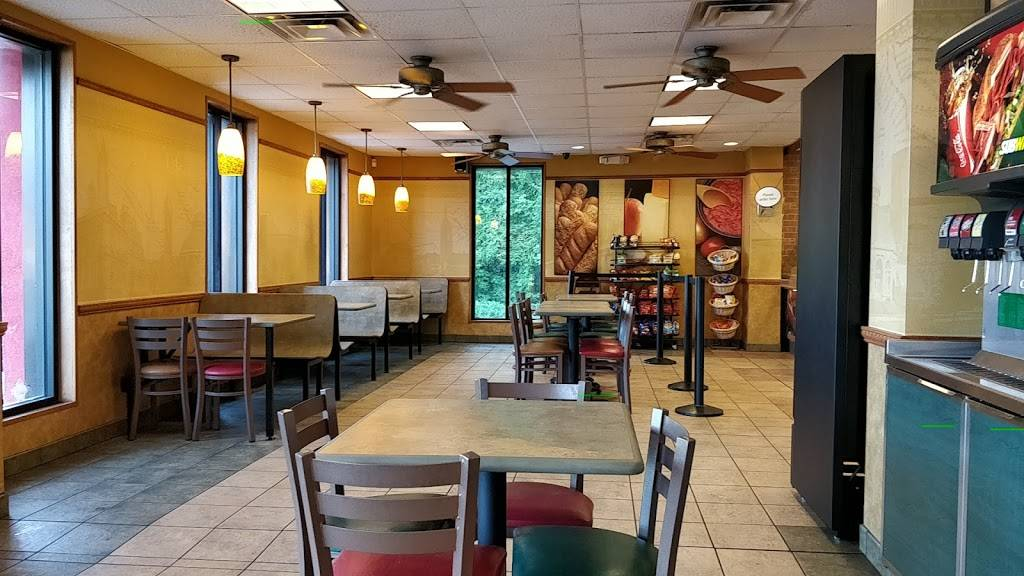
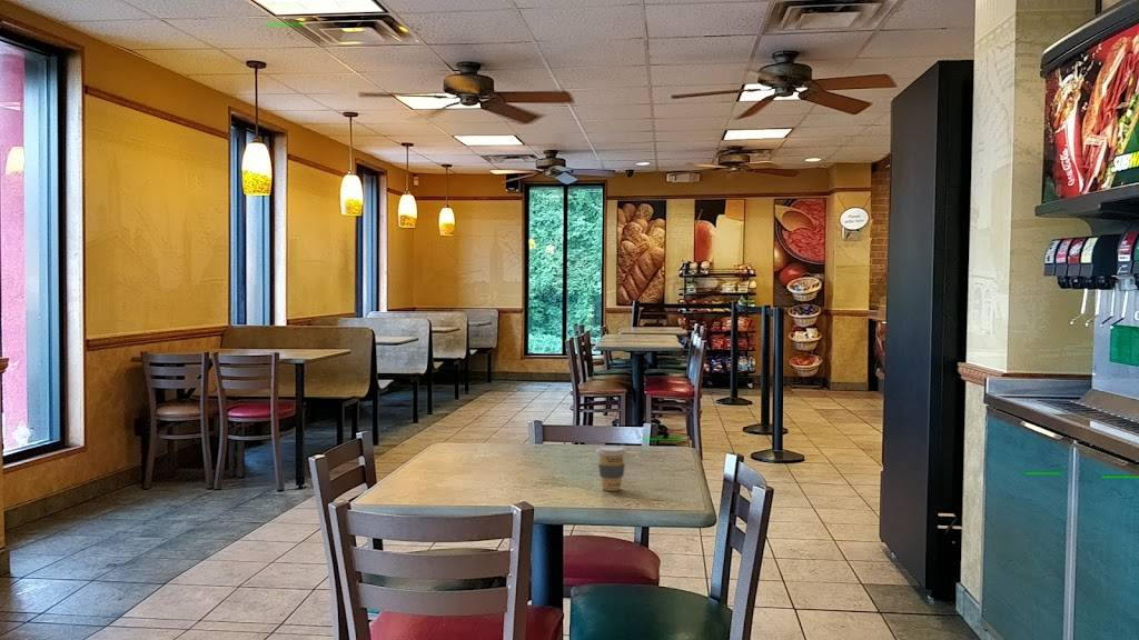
+ coffee cup (611, 468)
